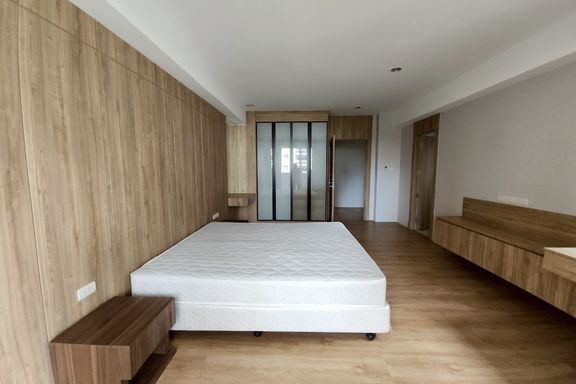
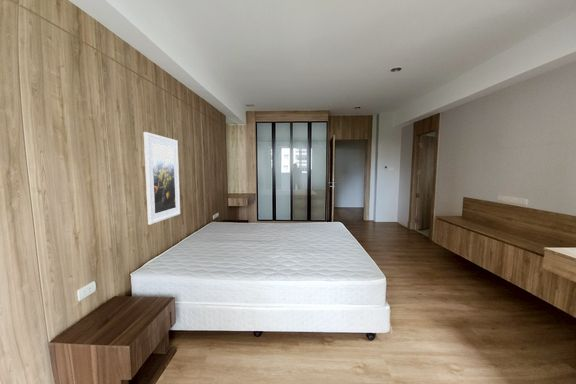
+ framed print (164, 178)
